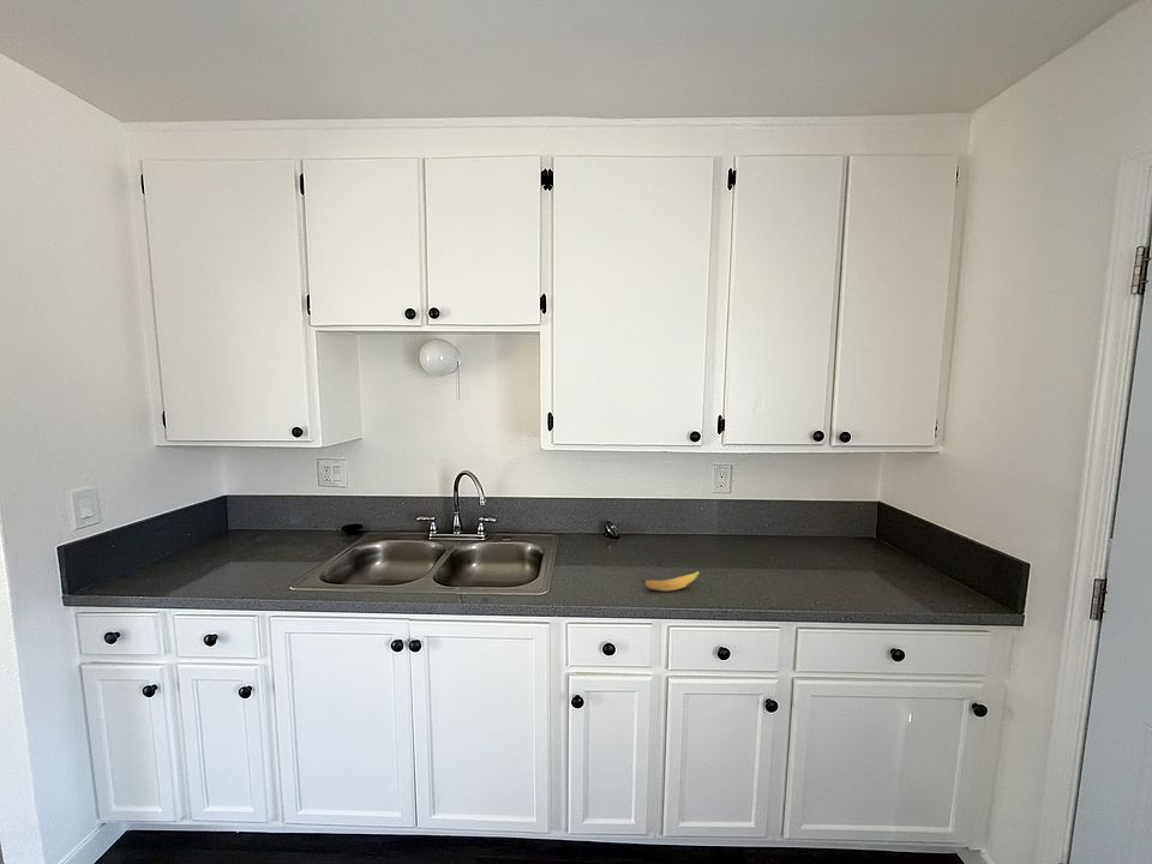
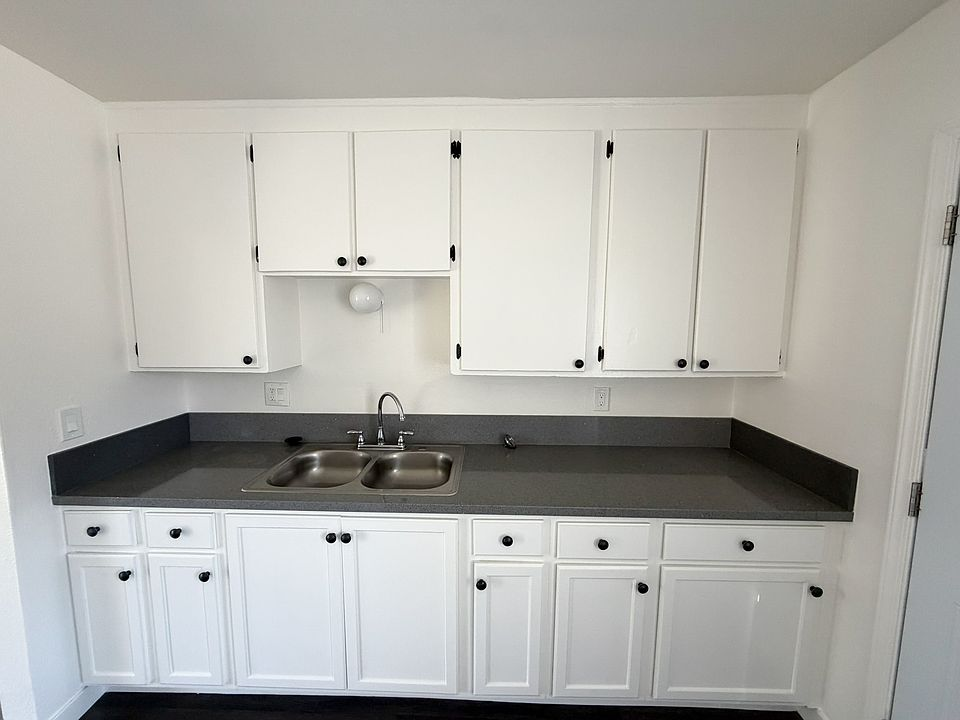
- banana (671, 581)
